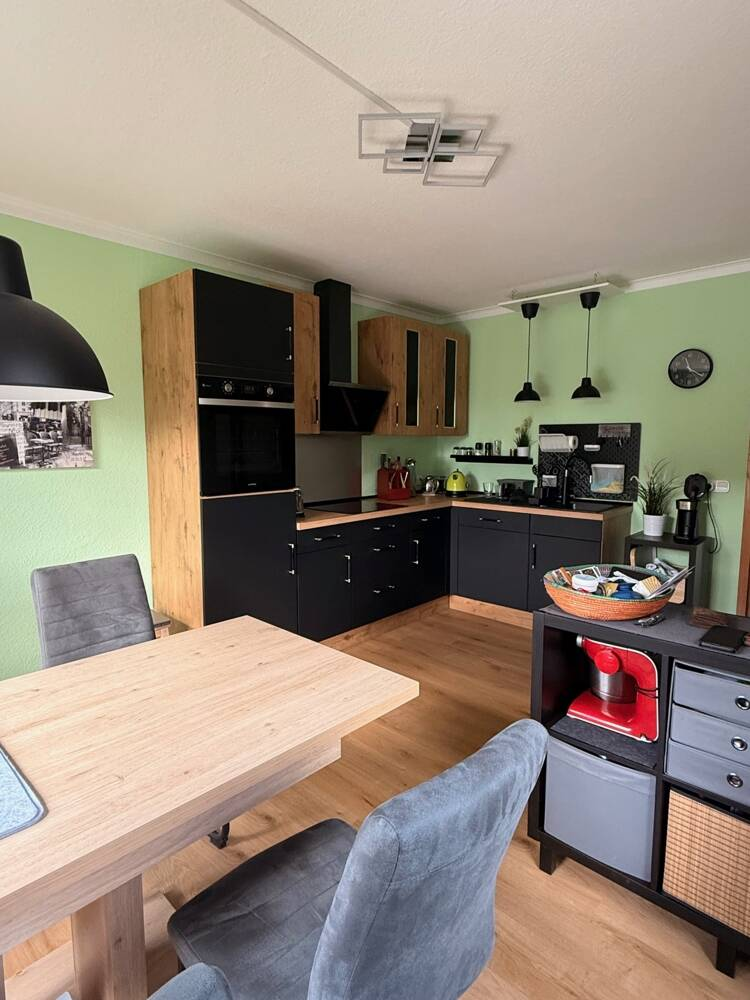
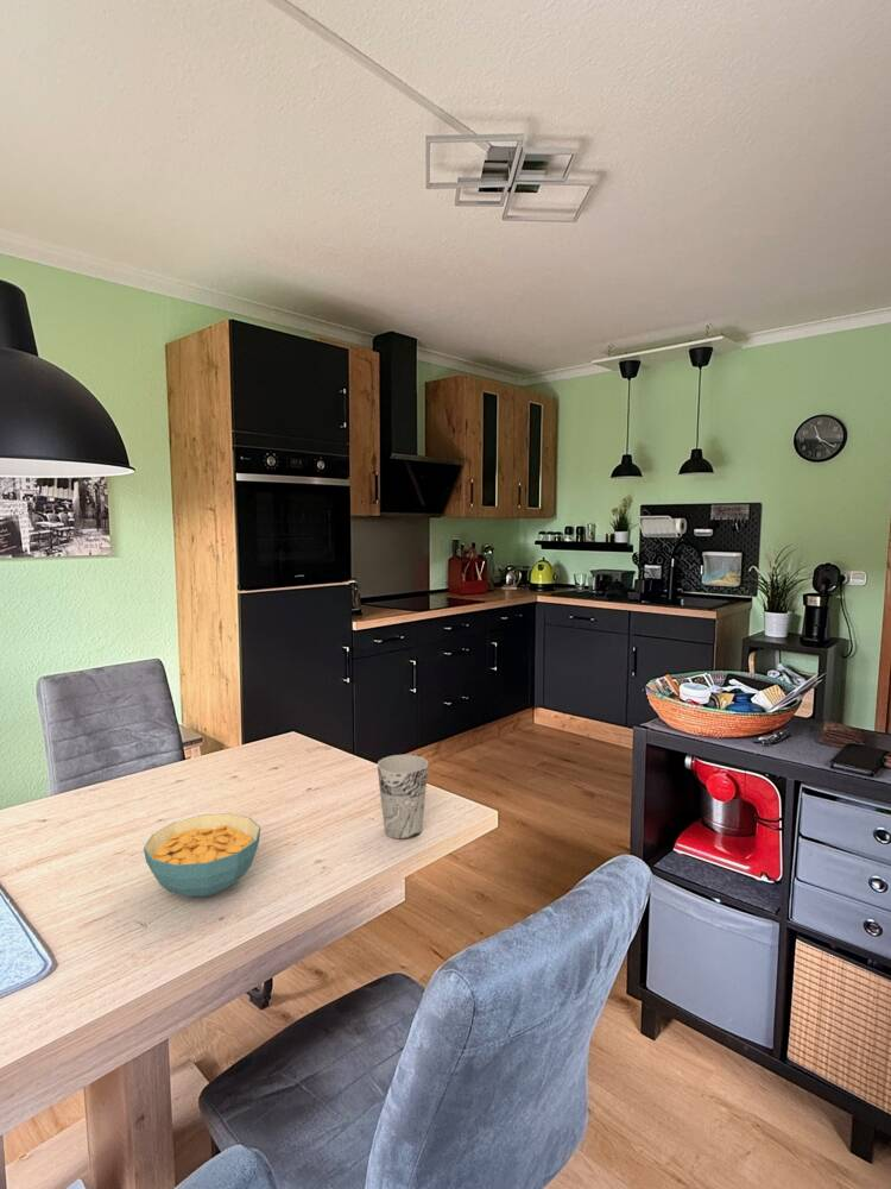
+ cup (403, 797)
+ cereal bowl (204, 862)
